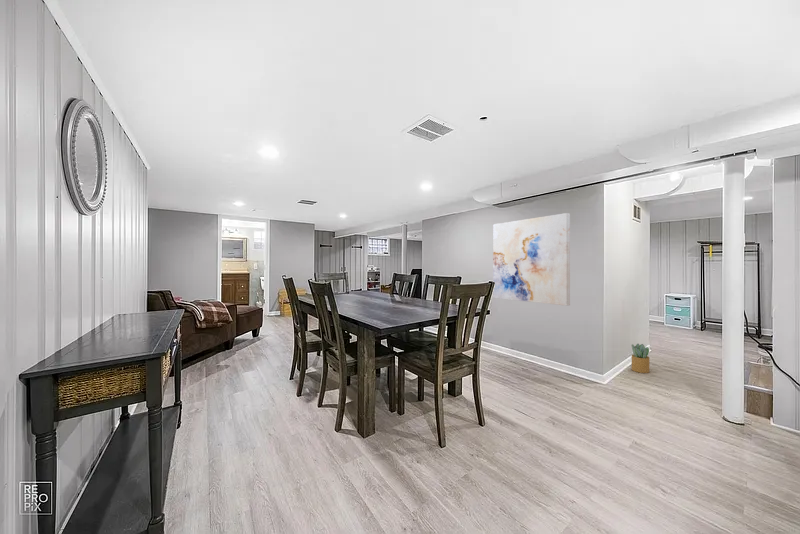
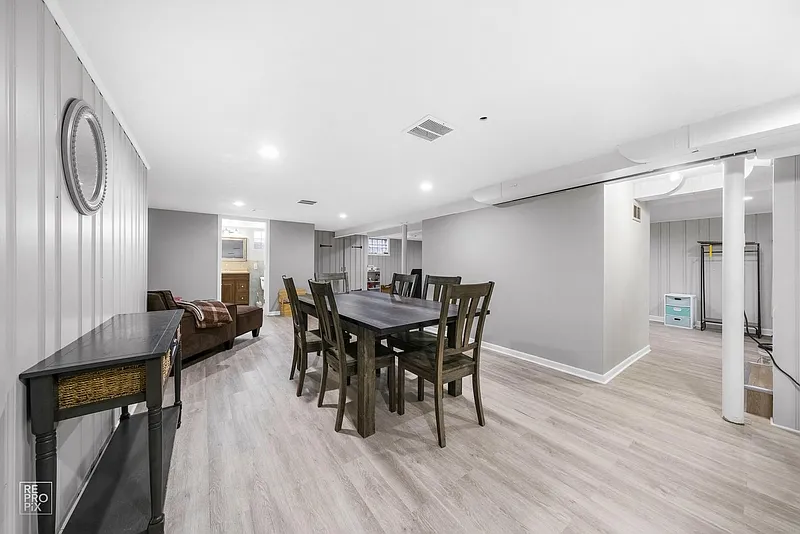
- wall art (527, 260)
- potted plant (639, 357)
